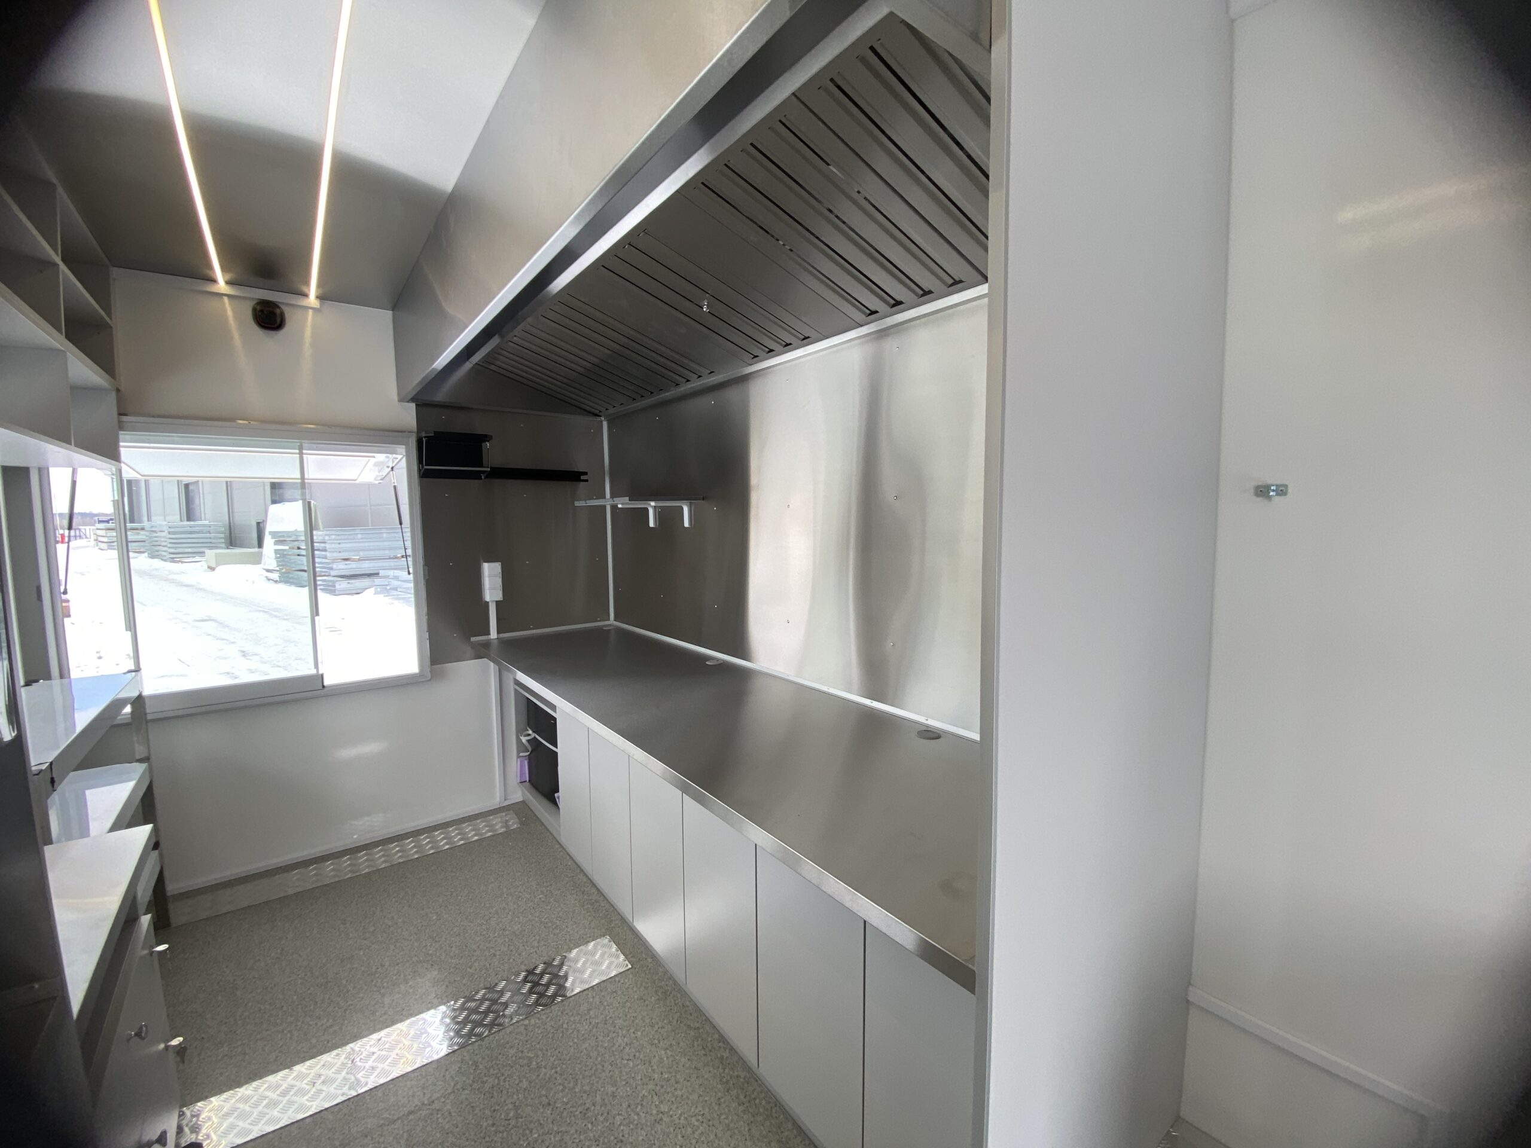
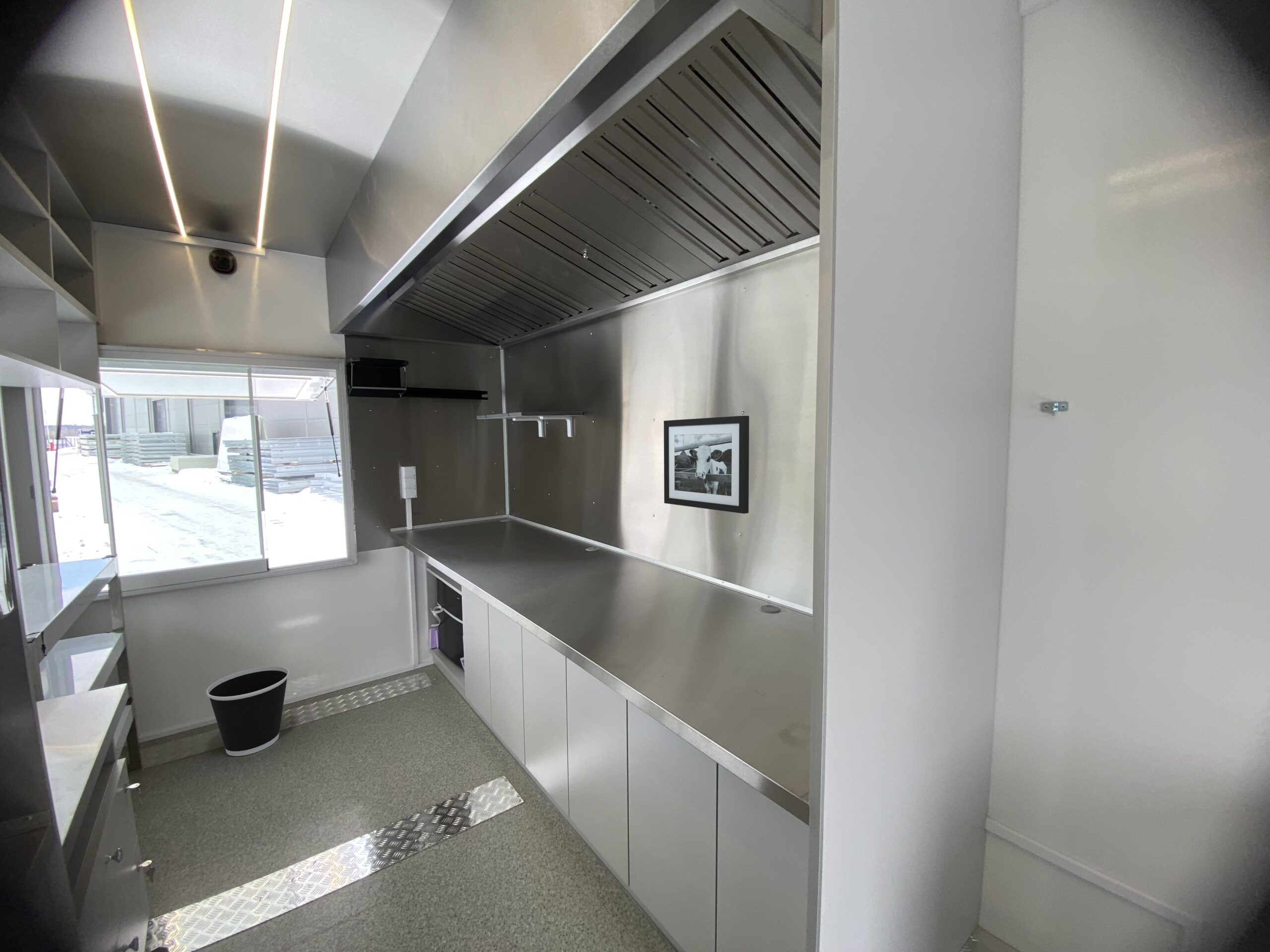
+ wastebasket (251, 712)
+ picture frame (702, 463)
